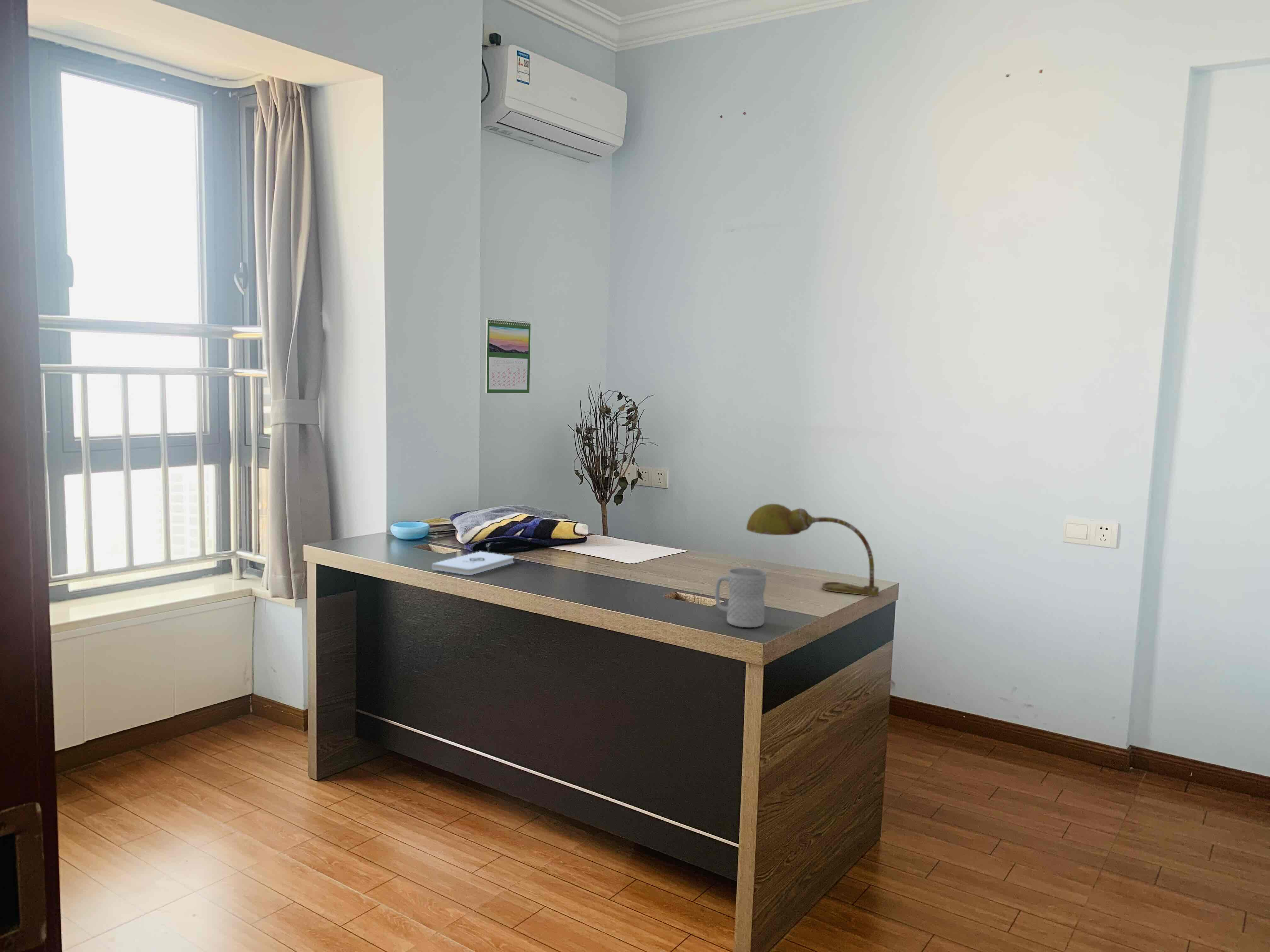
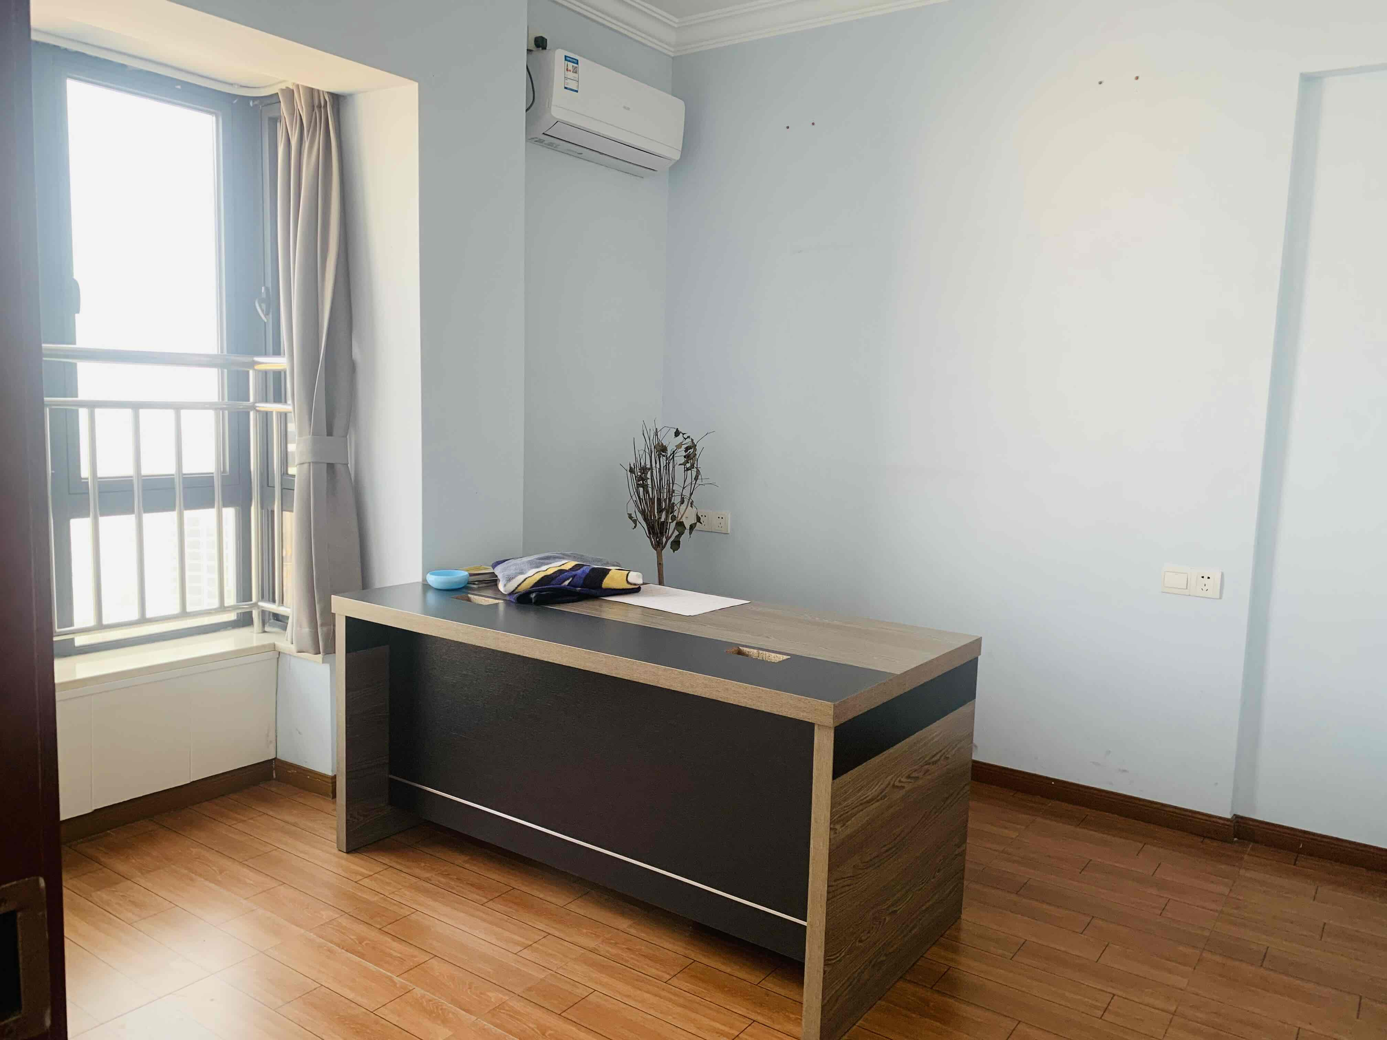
- notepad (475, 563)
- mug (739, 596)
- desk lamp (806, 530)
- calendar (508, 356)
